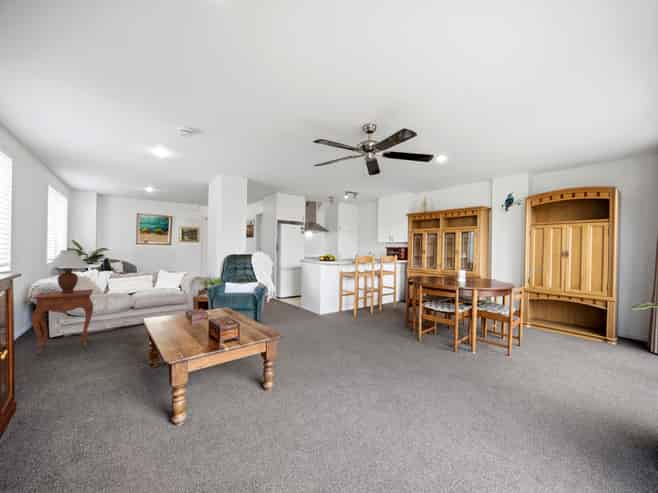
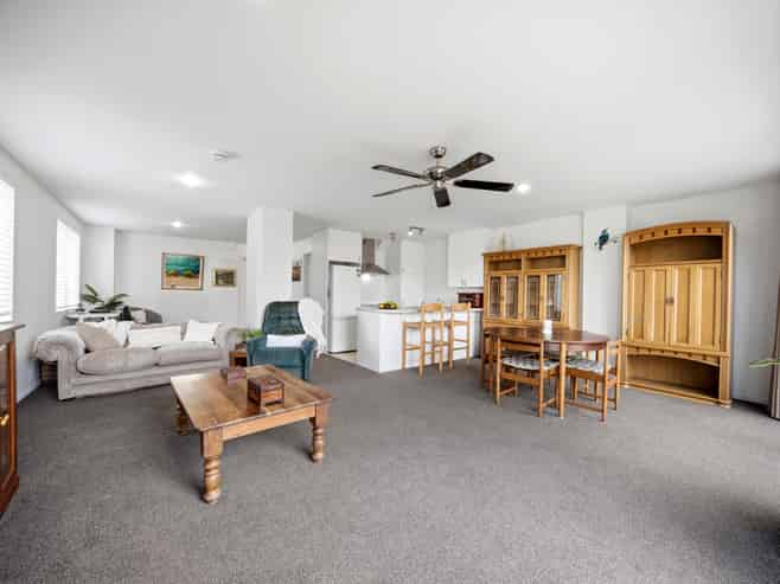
- table lamp (68, 270)
- side table (64, 312)
